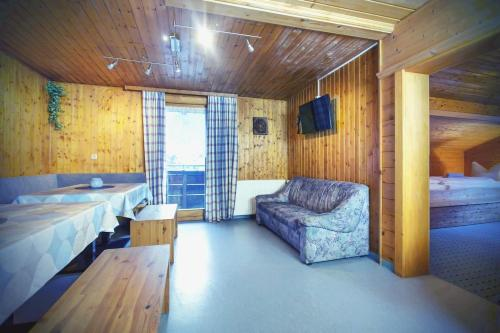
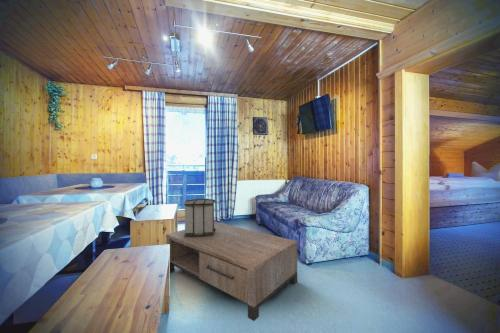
+ coffee table (228, 256)
+ decorative box (200, 216)
